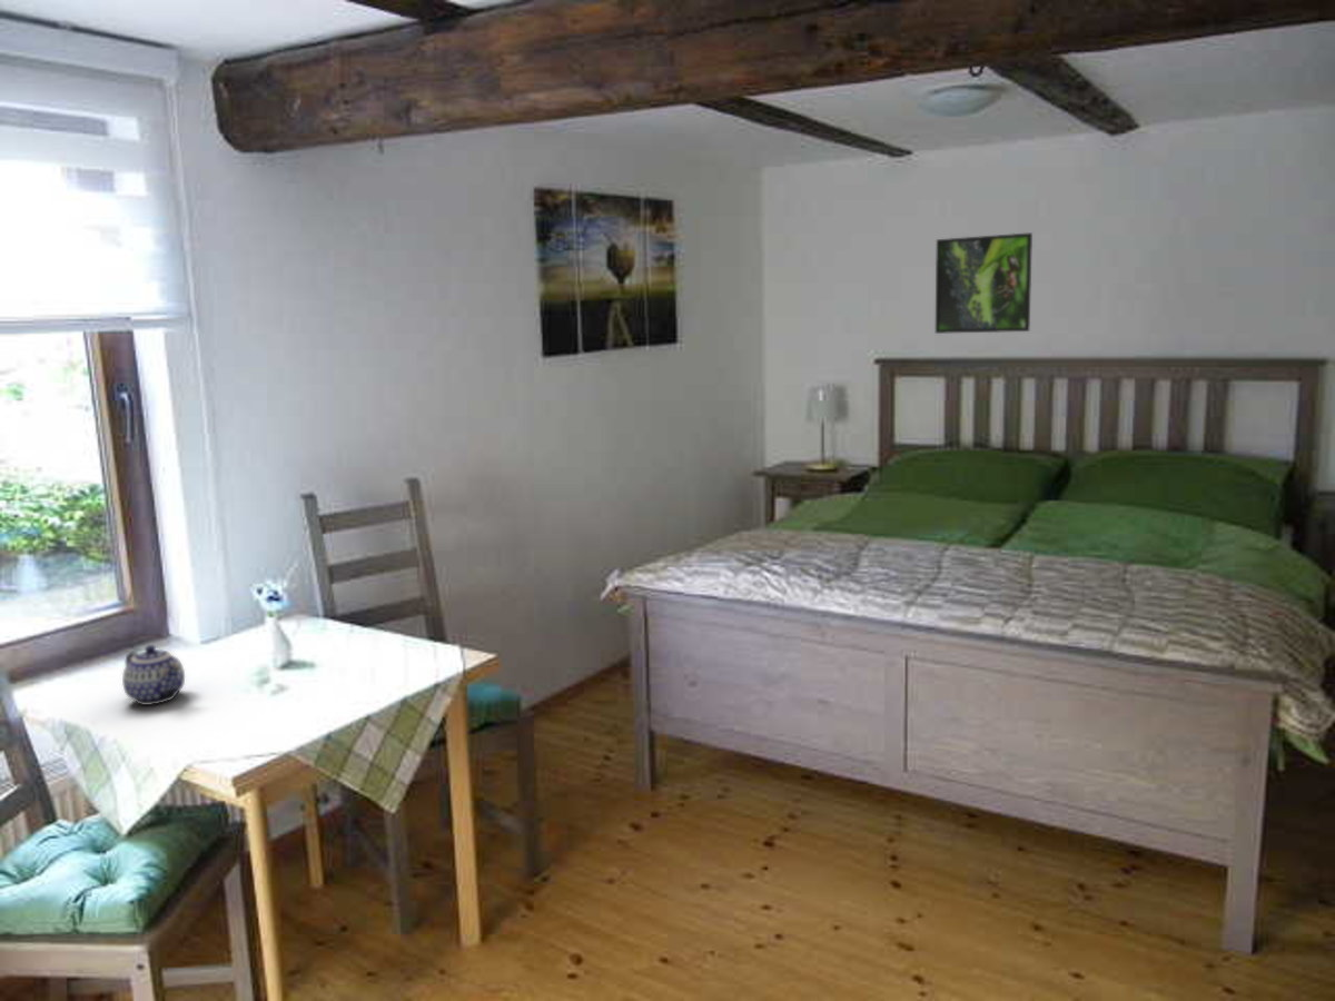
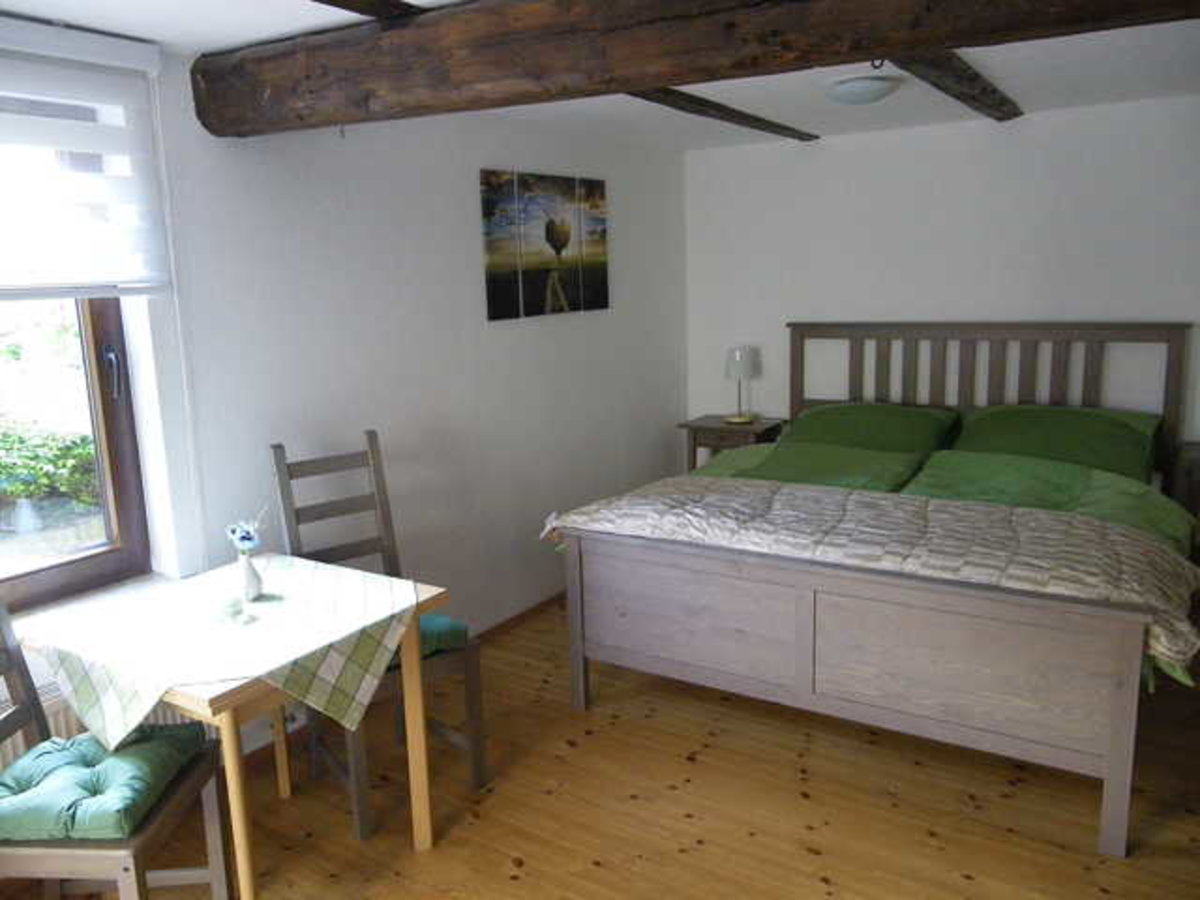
- teapot (152, 672)
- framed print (981, 284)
